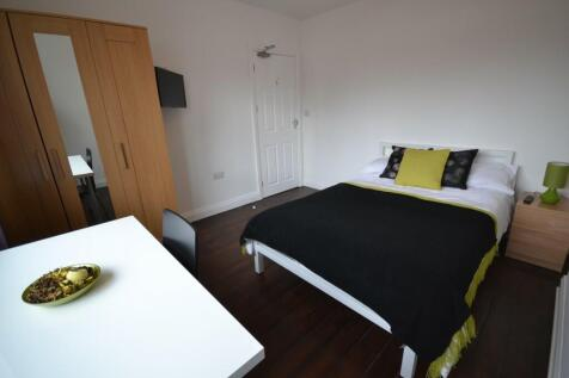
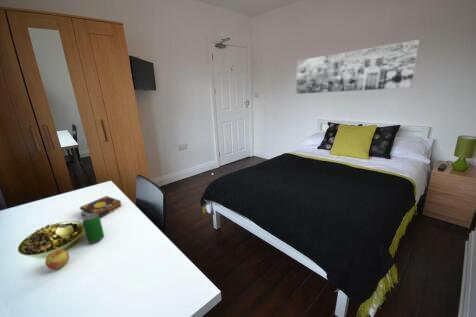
+ wall art (345, 72)
+ book (101, 206)
+ beverage can (93, 228)
+ apple (57, 257)
